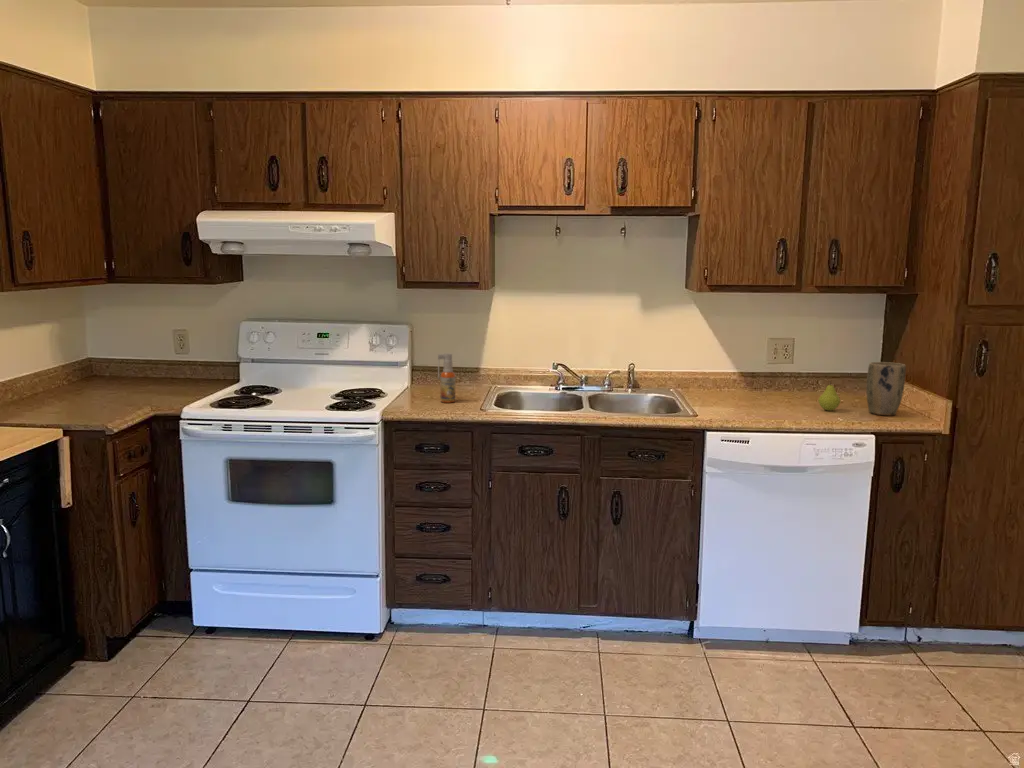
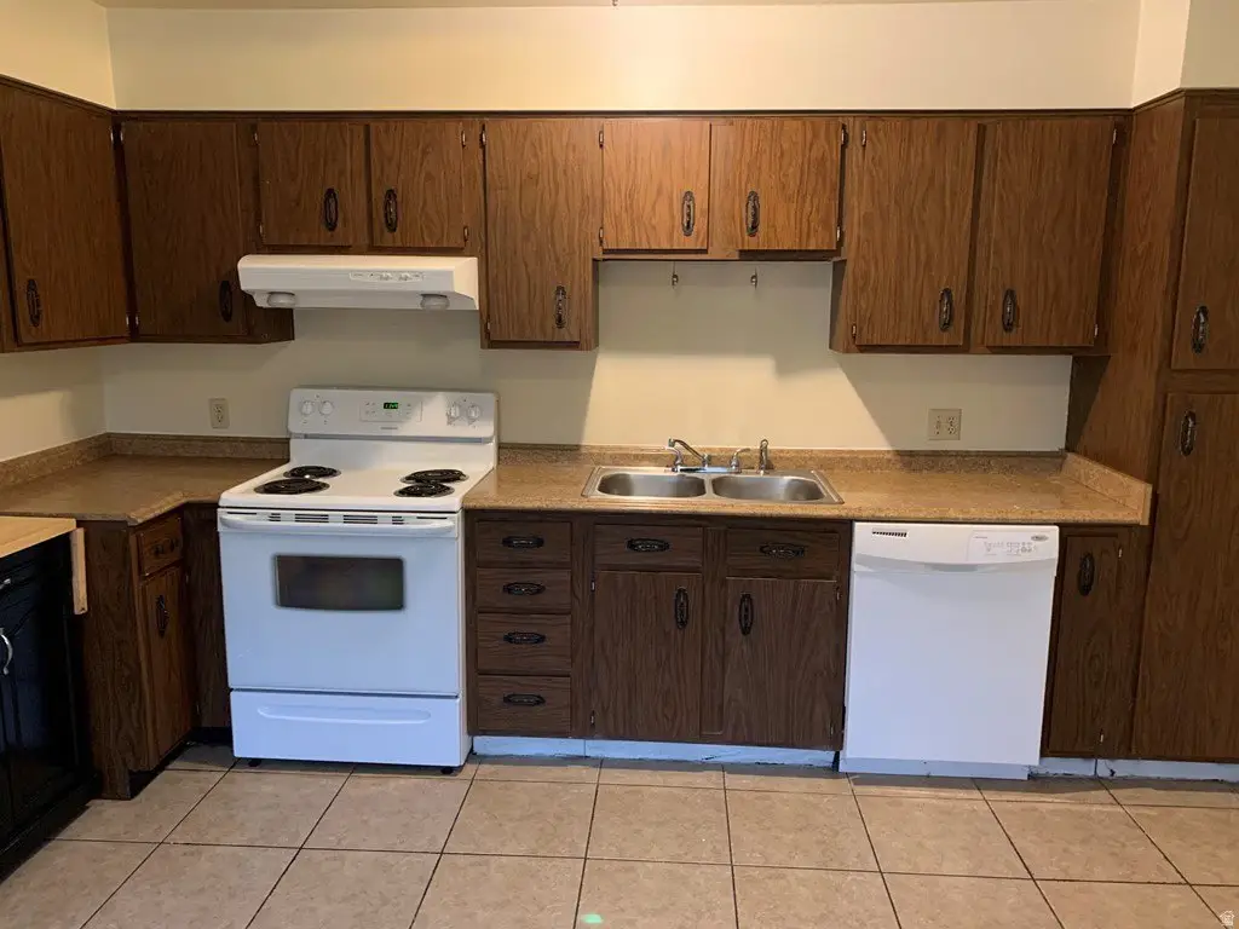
- spray bottle (446, 377)
- plant pot (884, 388)
- fruit (829, 395)
